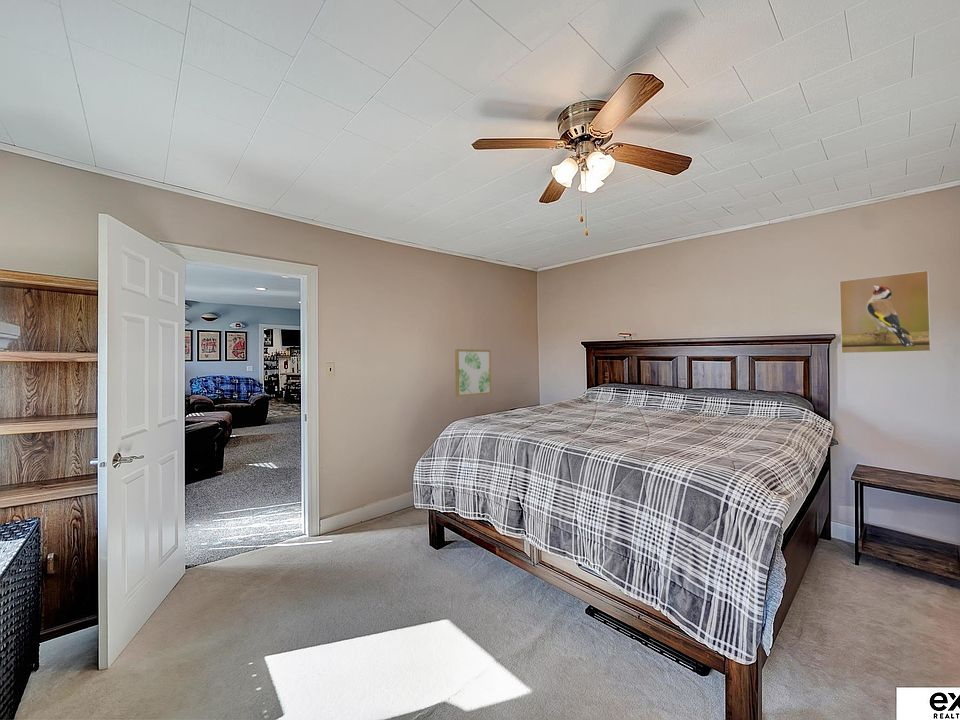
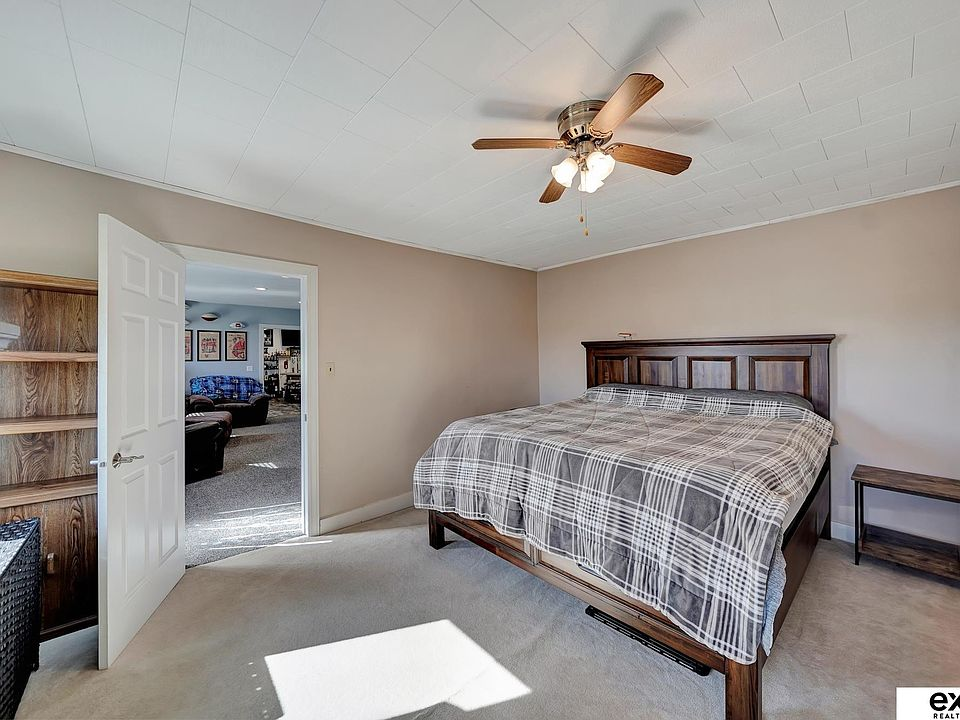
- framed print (882, 314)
- wall art (473, 372)
